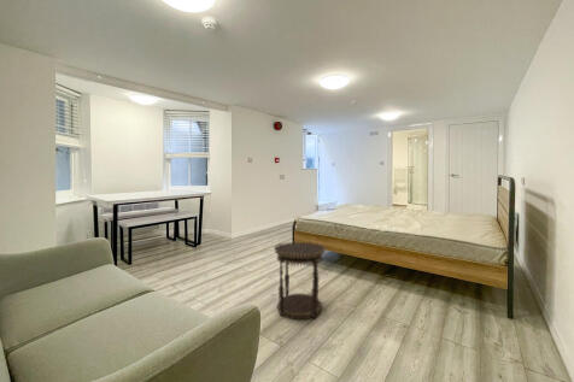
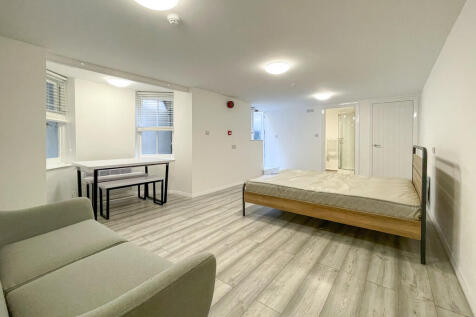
- side table (288, 277)
